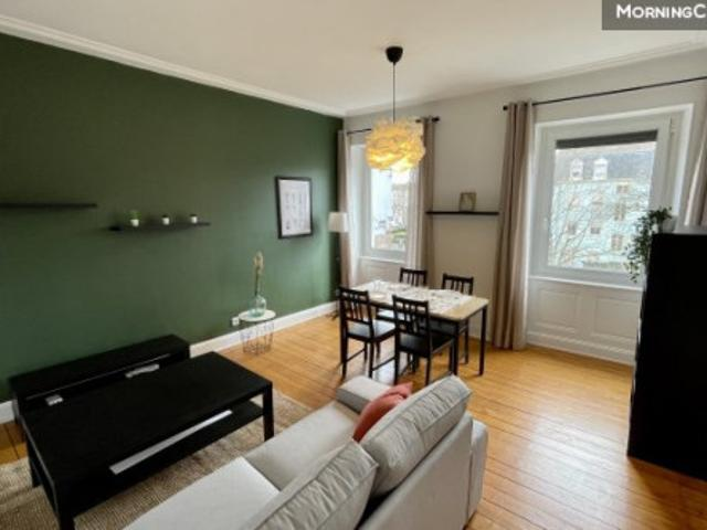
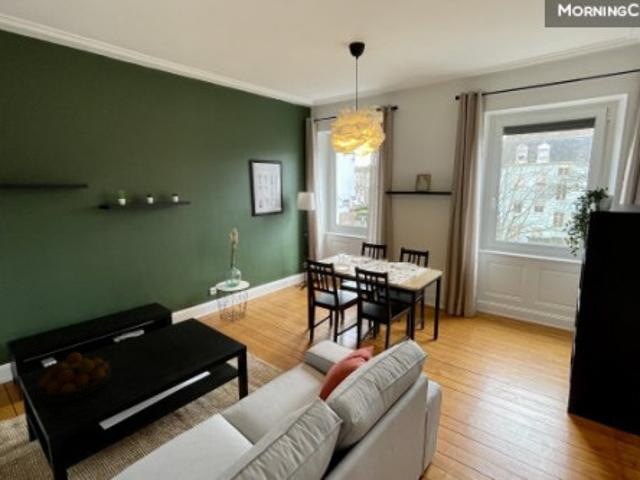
+ fruit bowl (74, 372)
